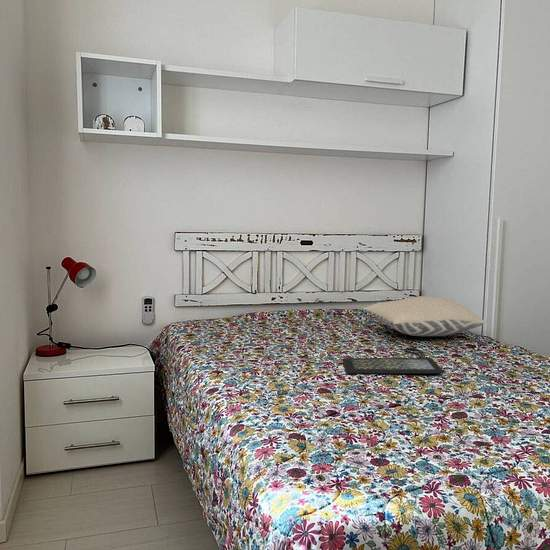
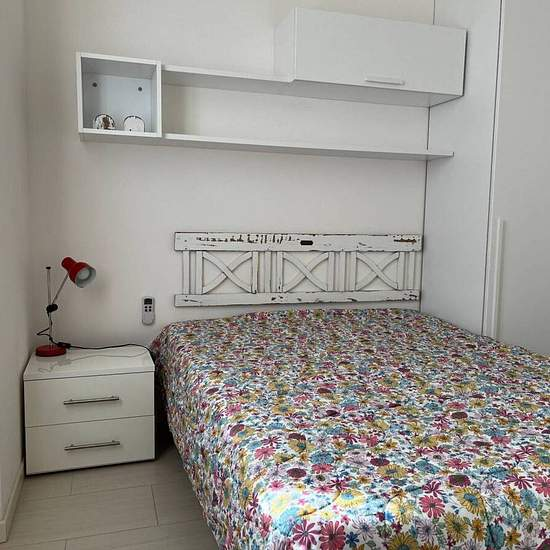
- clutch bag (395, 364)
- pillow (420, 315)
